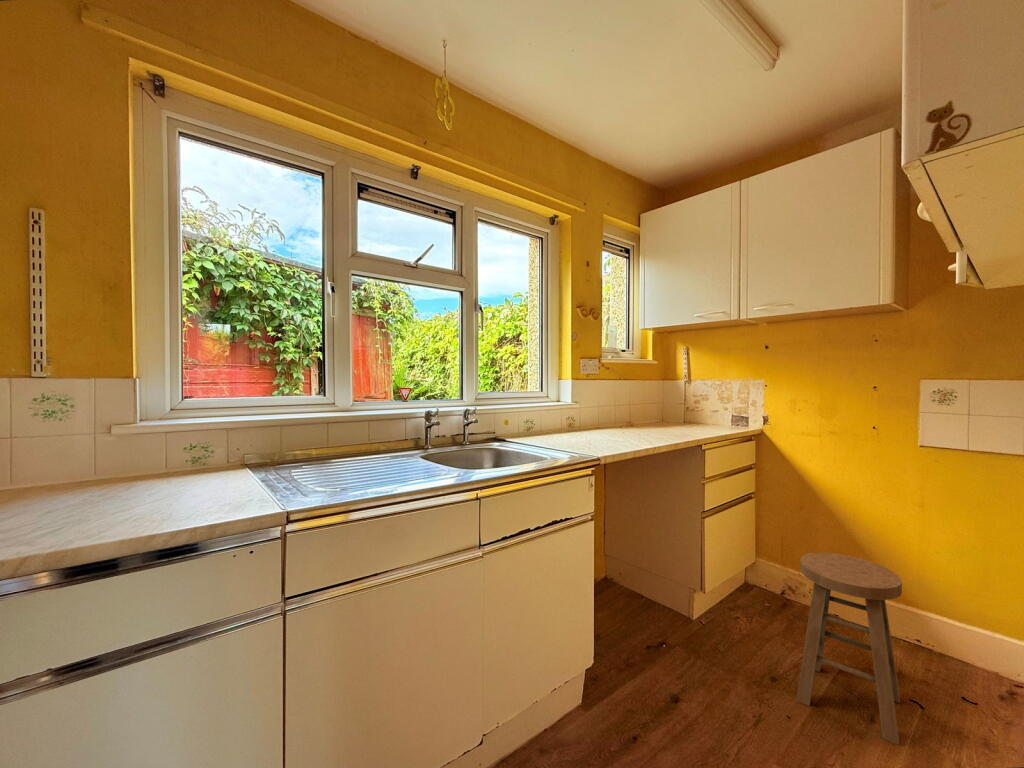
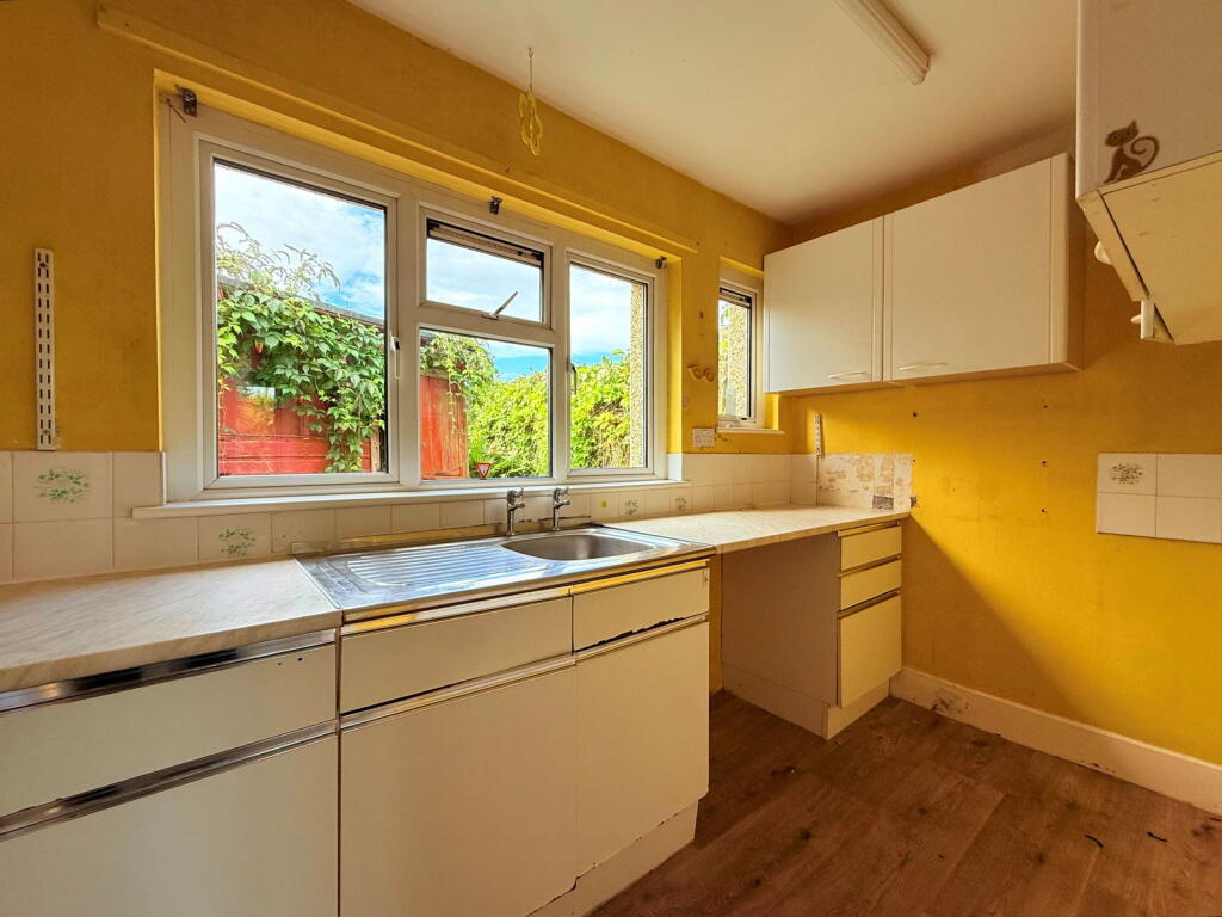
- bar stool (845, 637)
